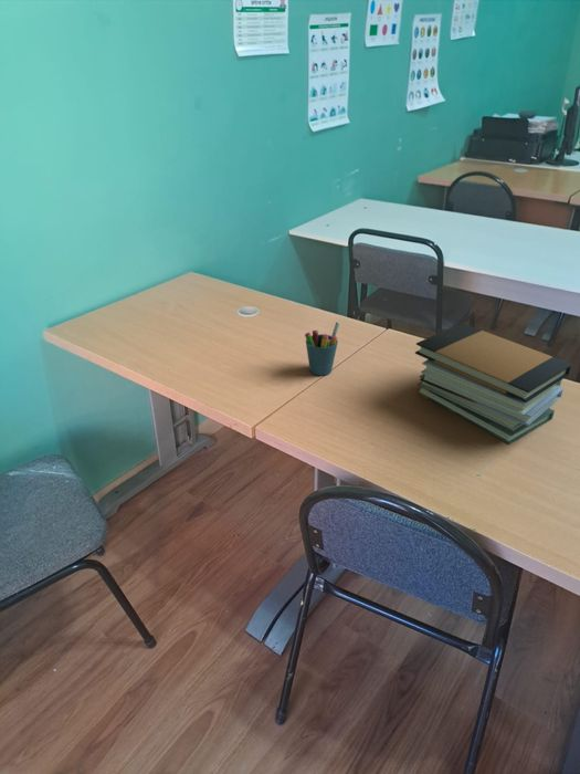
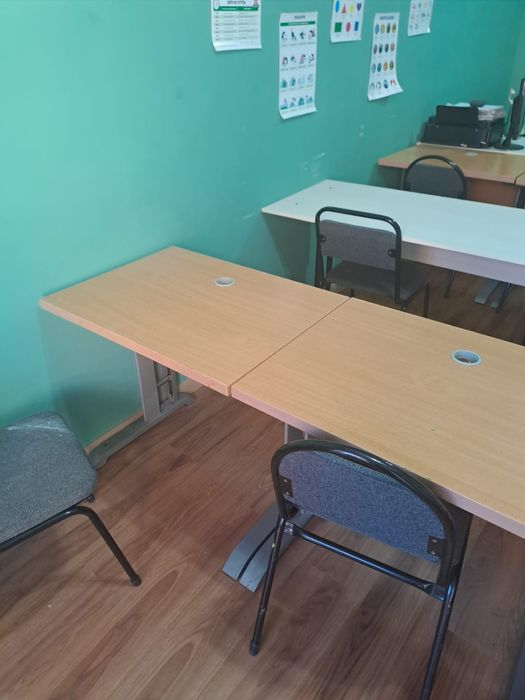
- book stack (487, 380)
- pen holder (321, 347)
